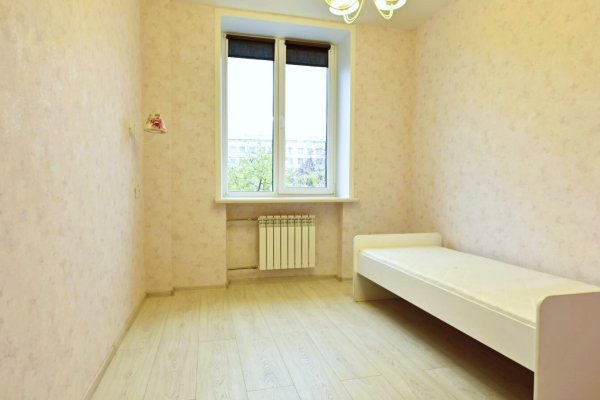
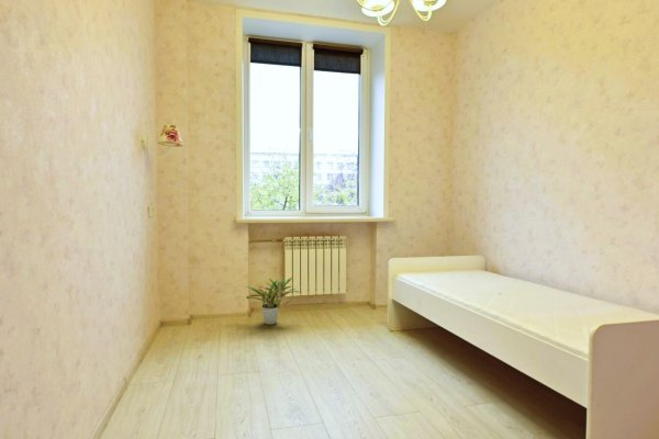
+ potted plant (273, 300)
